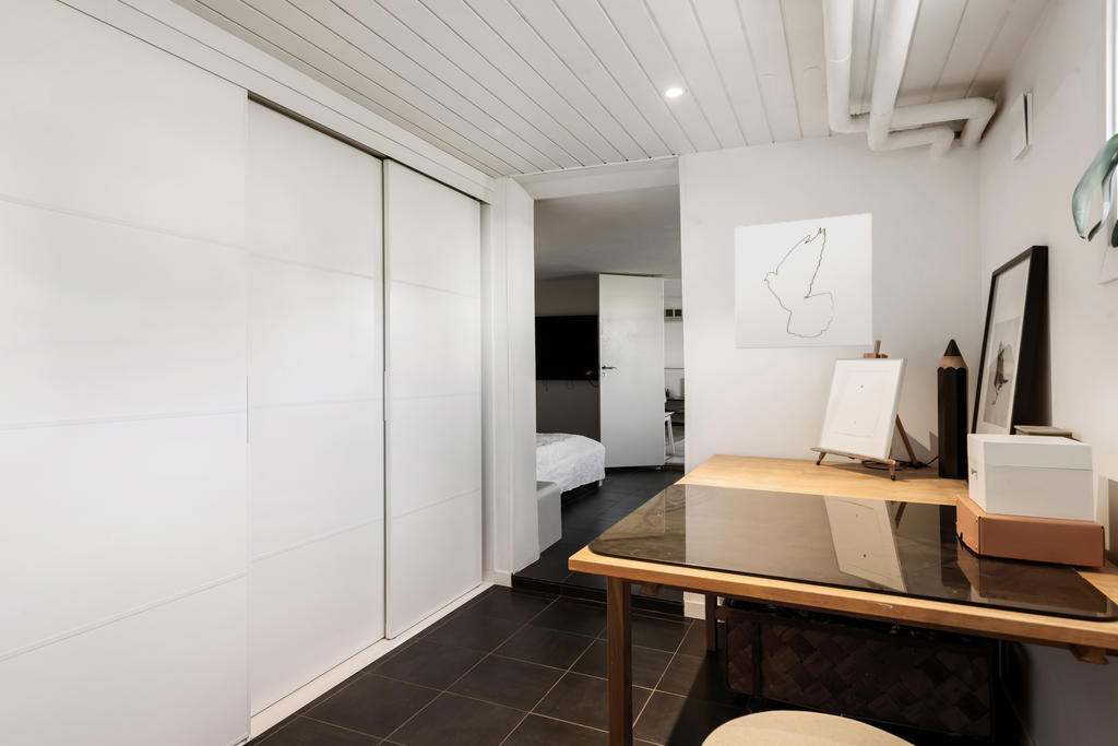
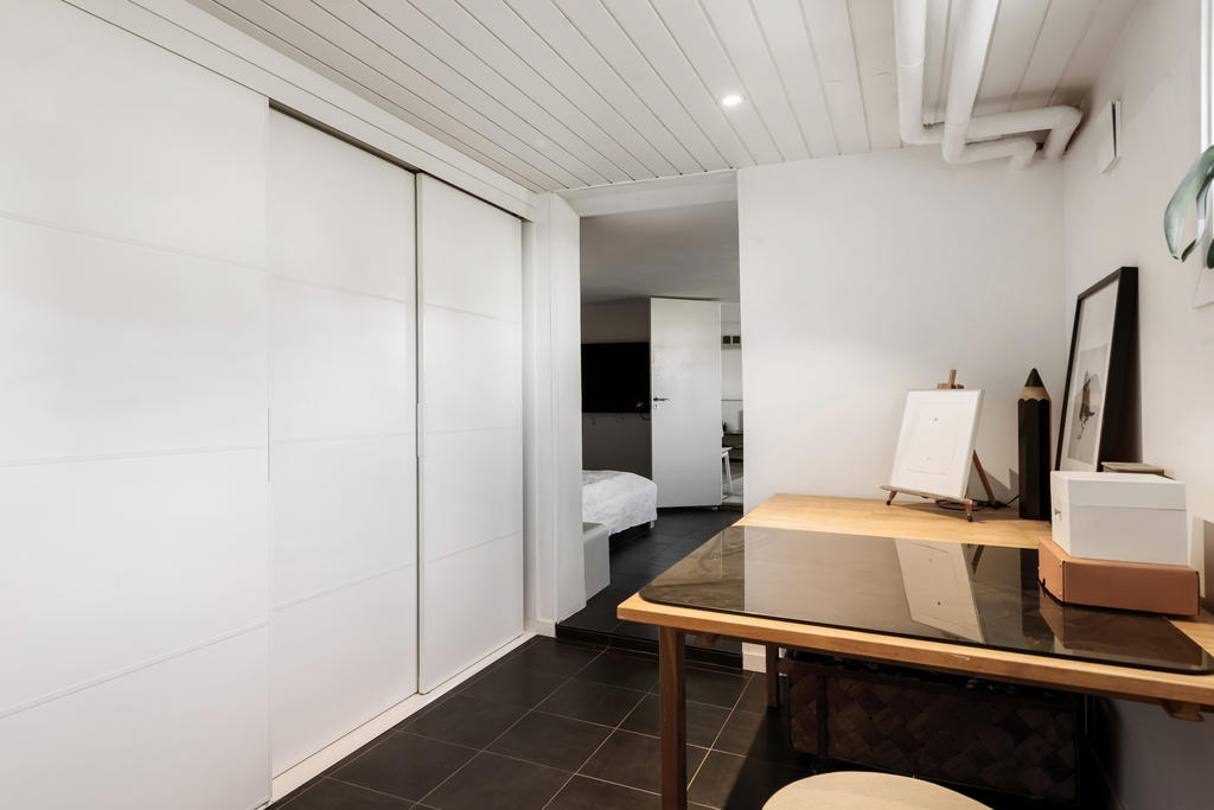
- wall art (800, 284)
